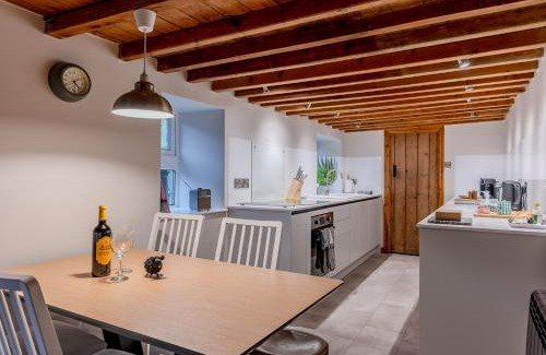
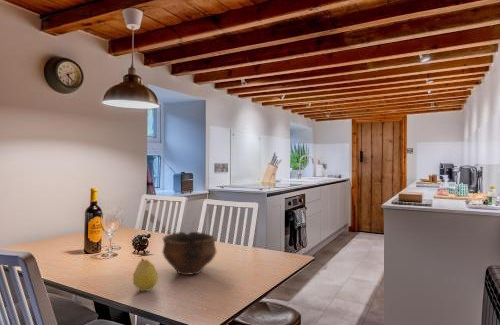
+ bowl (189, 253)
+ fruit (145, 273)
